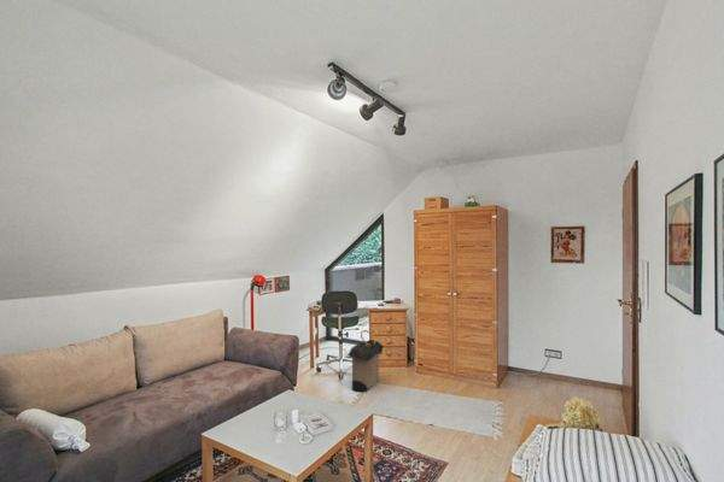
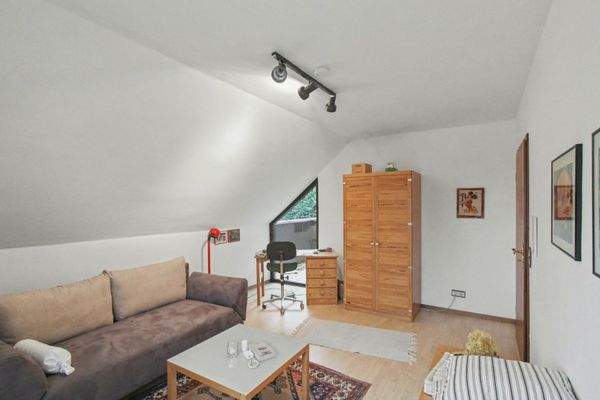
- laundry hamper (366, 358)
